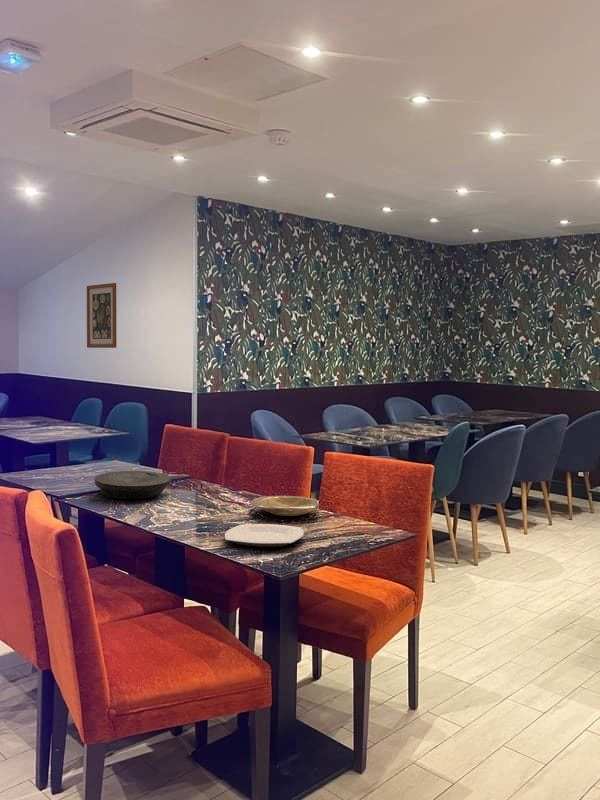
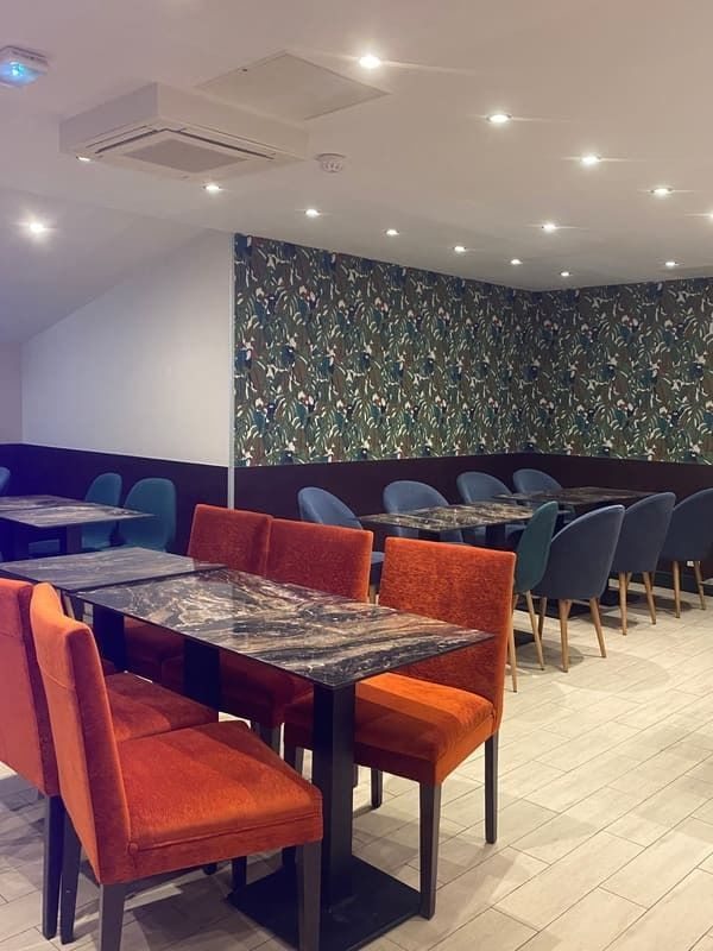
- plate (133, 485)
- plate (264, 536)
- plate (285, 506)
- wall art (101, 316)
